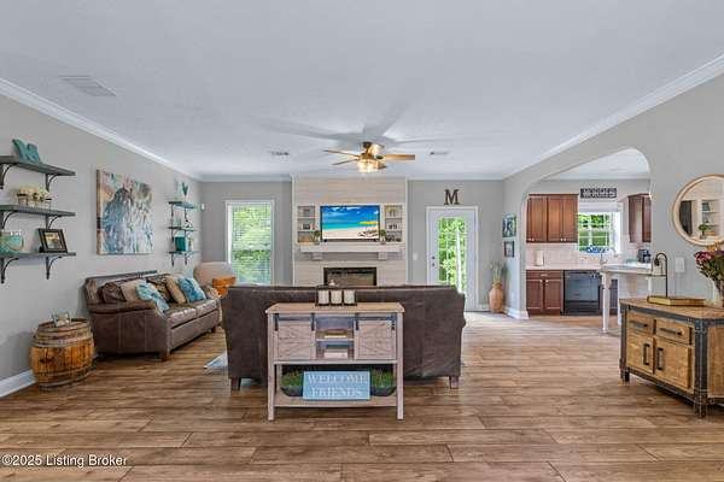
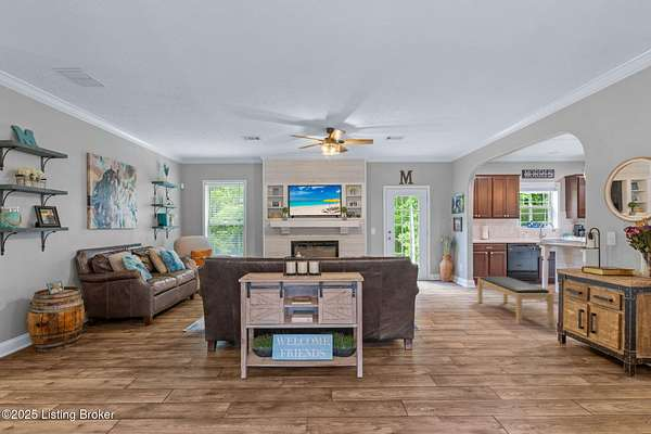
+ bench (511, 295)
